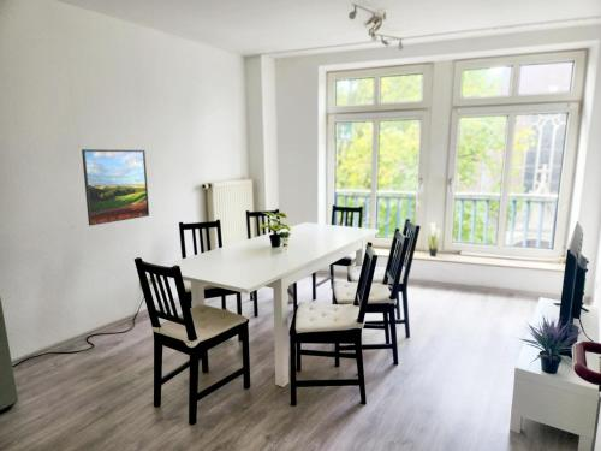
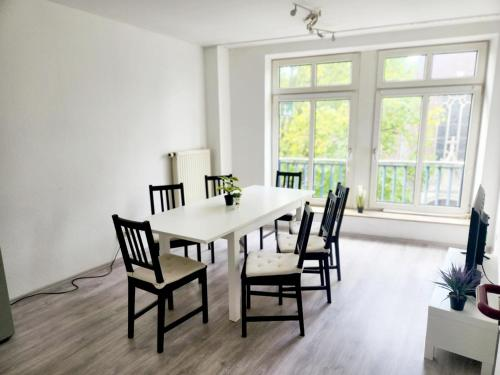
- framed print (118, 185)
